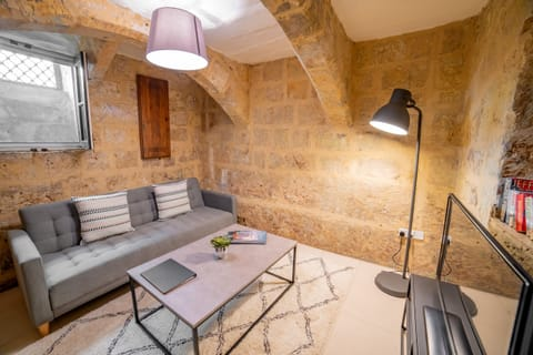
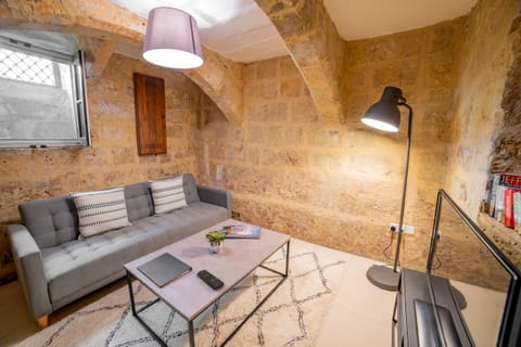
+ remote control (209, 279)
